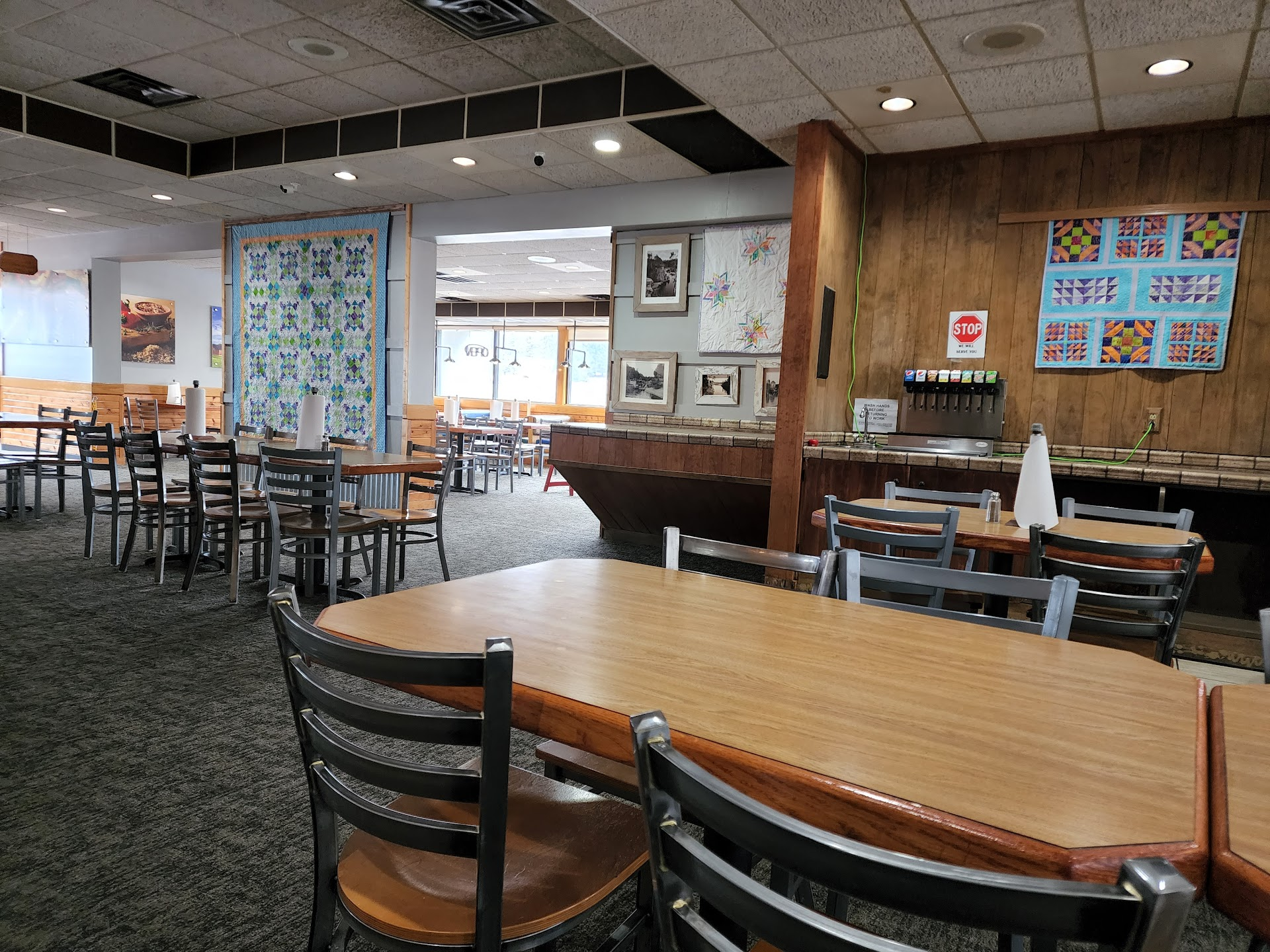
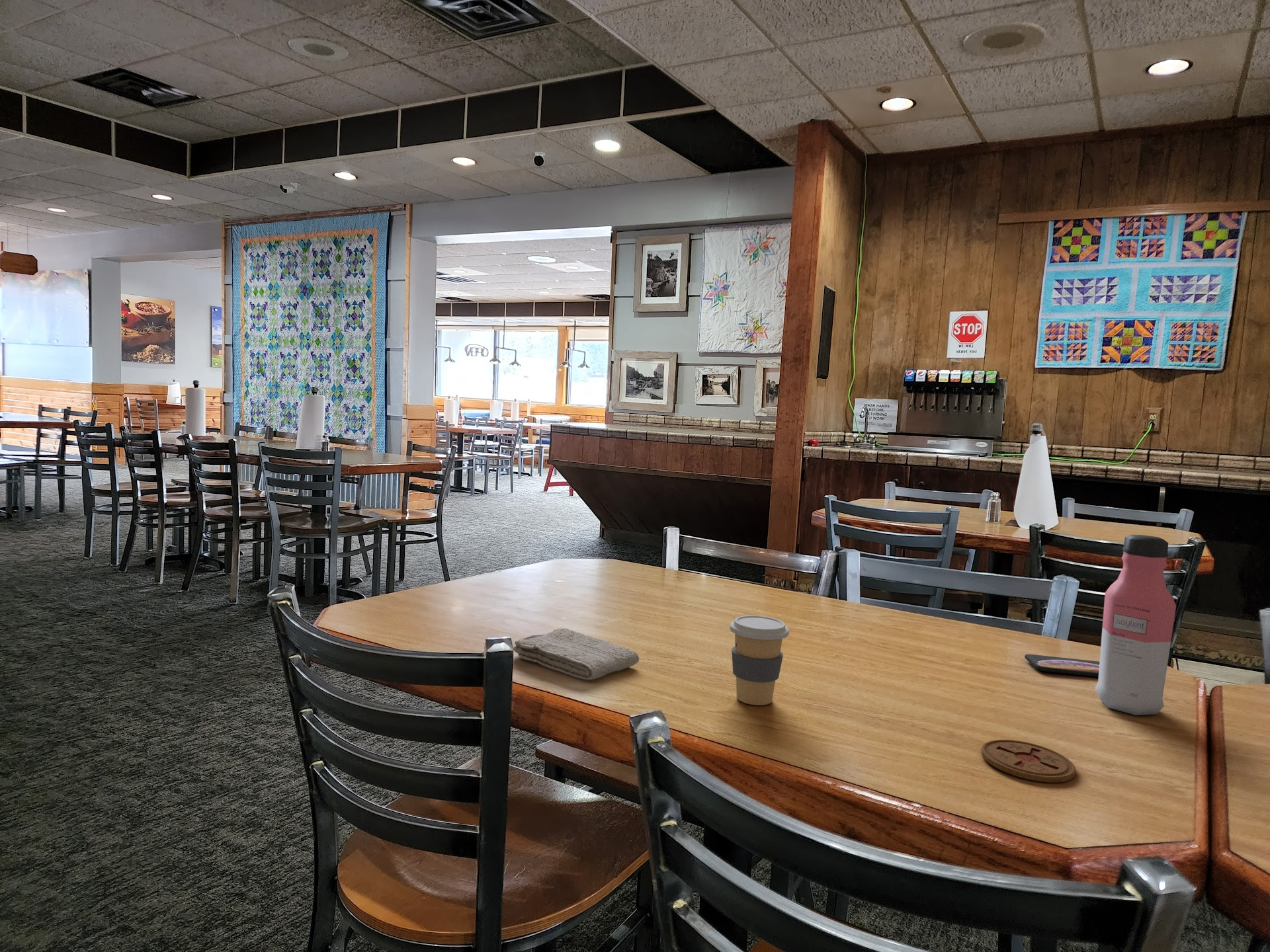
+ coaster (1027, 760)
+ water bottle (1136, 622)
+ smartphone (1078, 666)
+ coffee cup (757, 660)
+ washcloth (575, 651)
